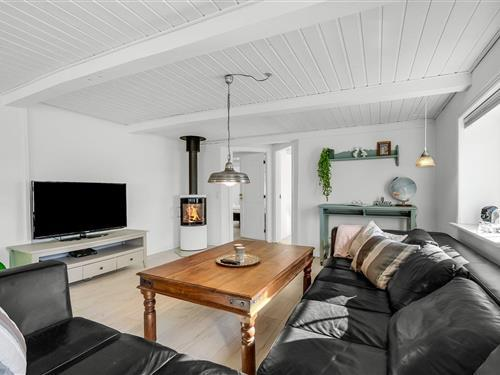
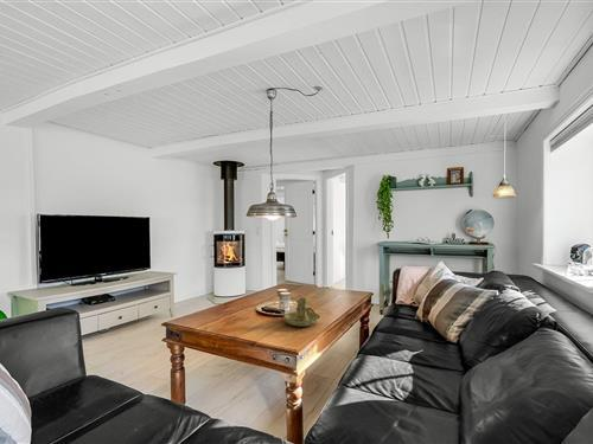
+ candle holder (304, 311)
